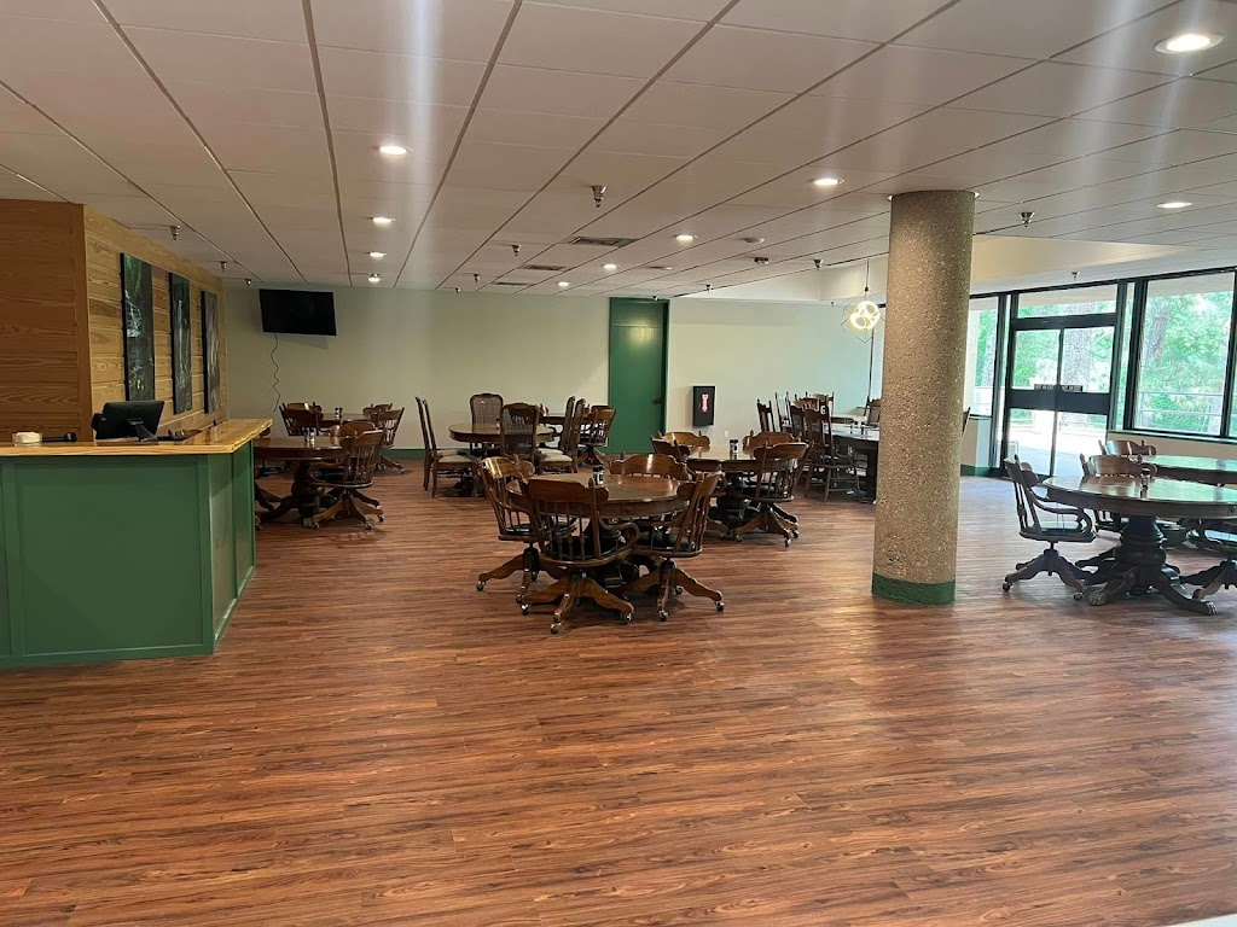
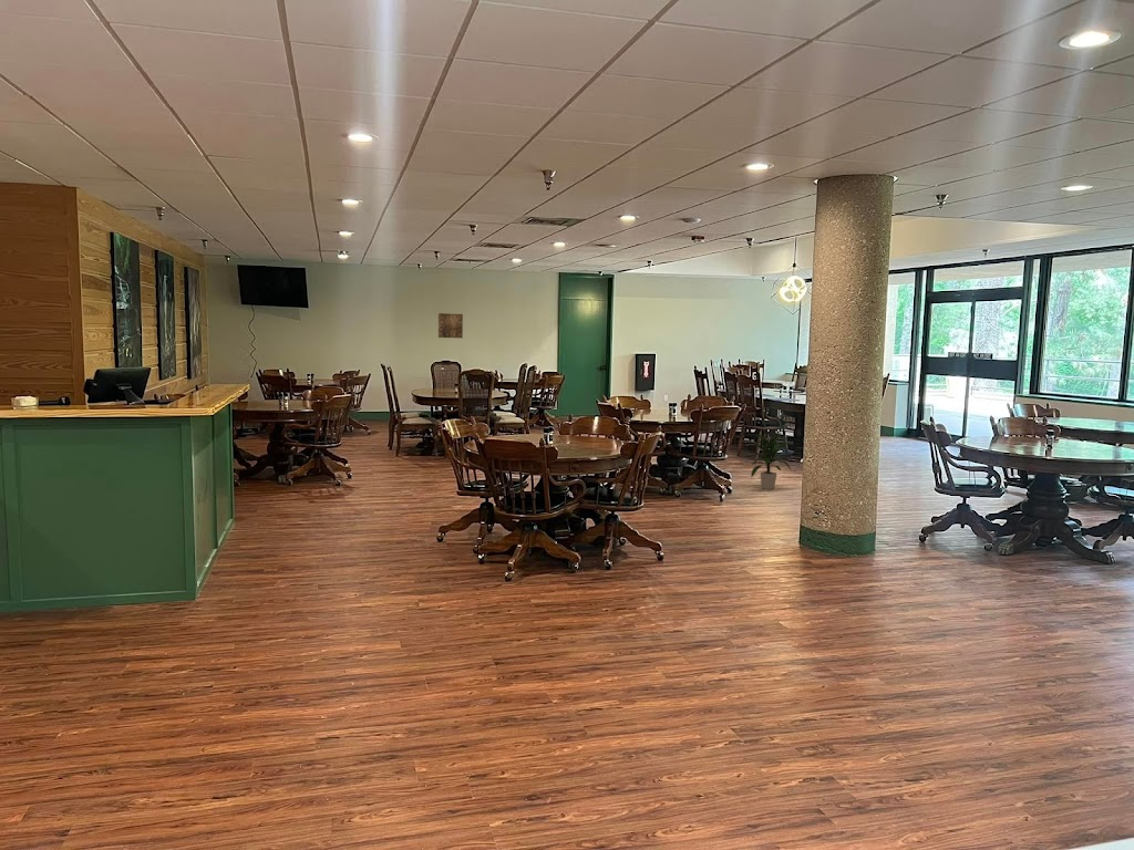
+ indoor plant (766, 458)
+ wall art (450, 325)
